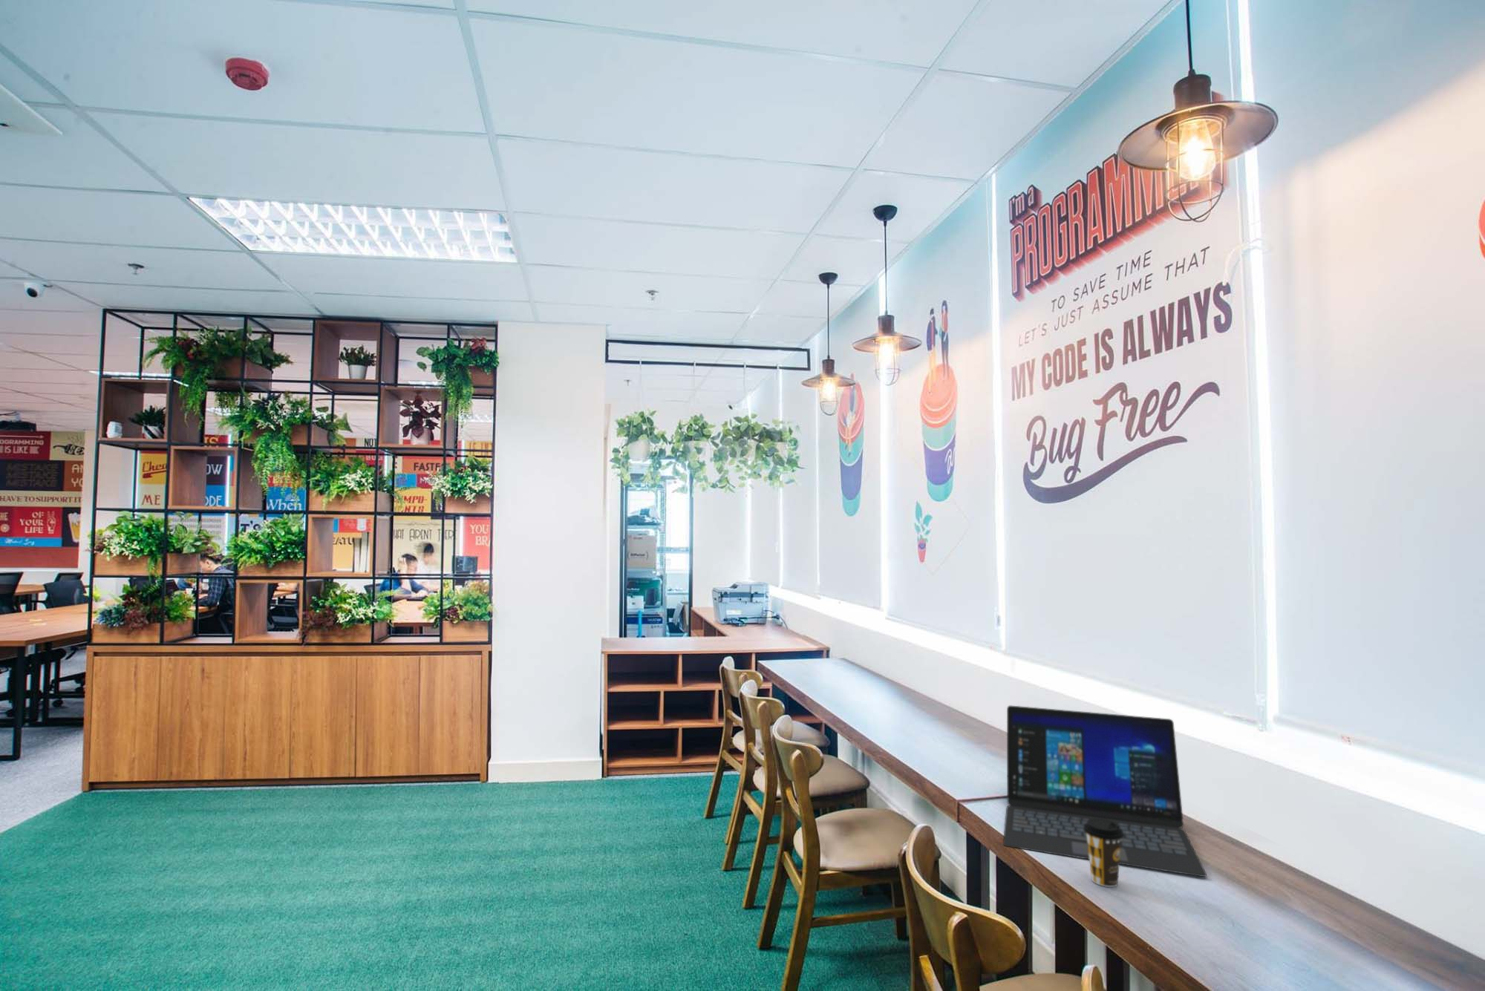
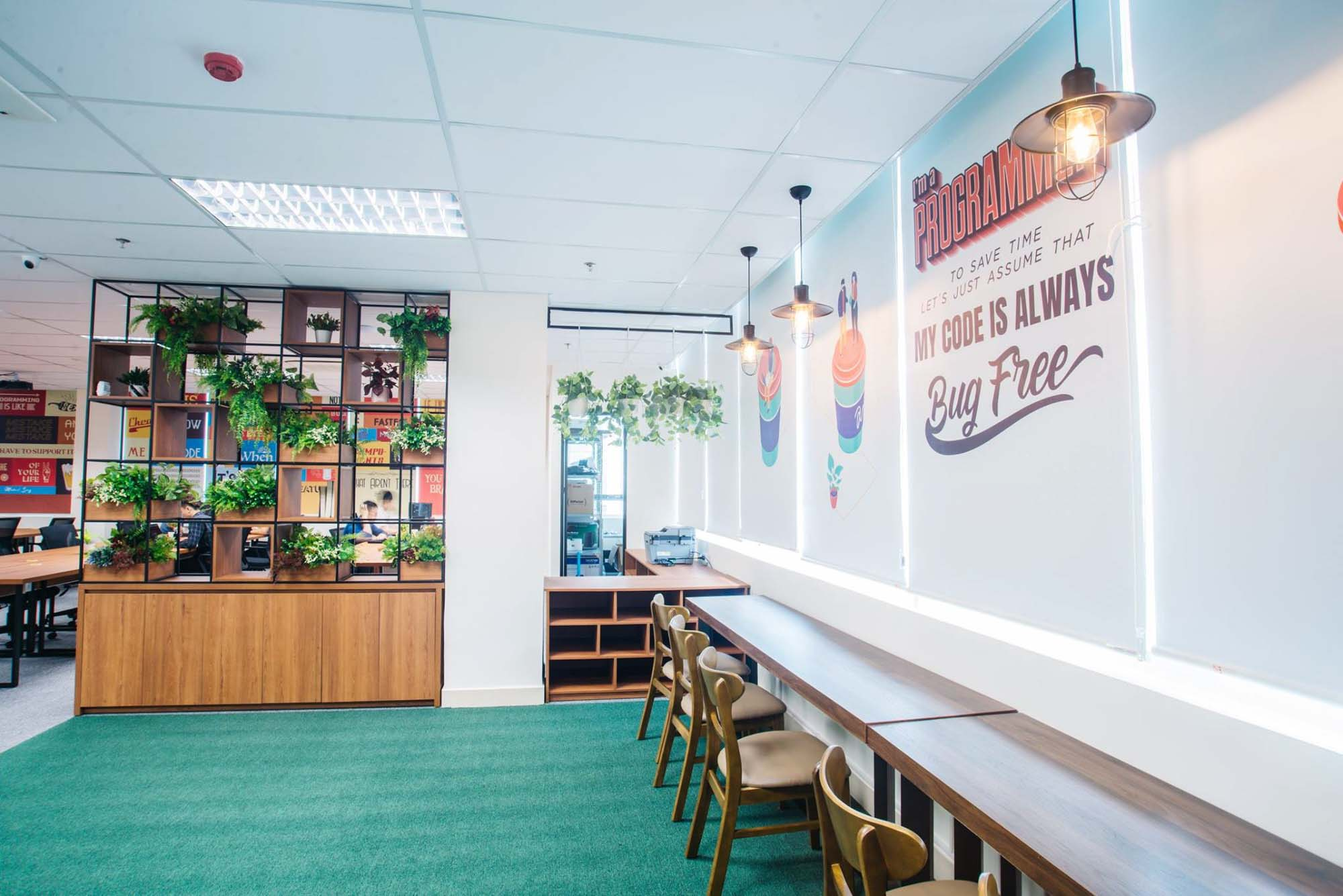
- laptop (1092, 779)
- coffee cup (1104, 852)
